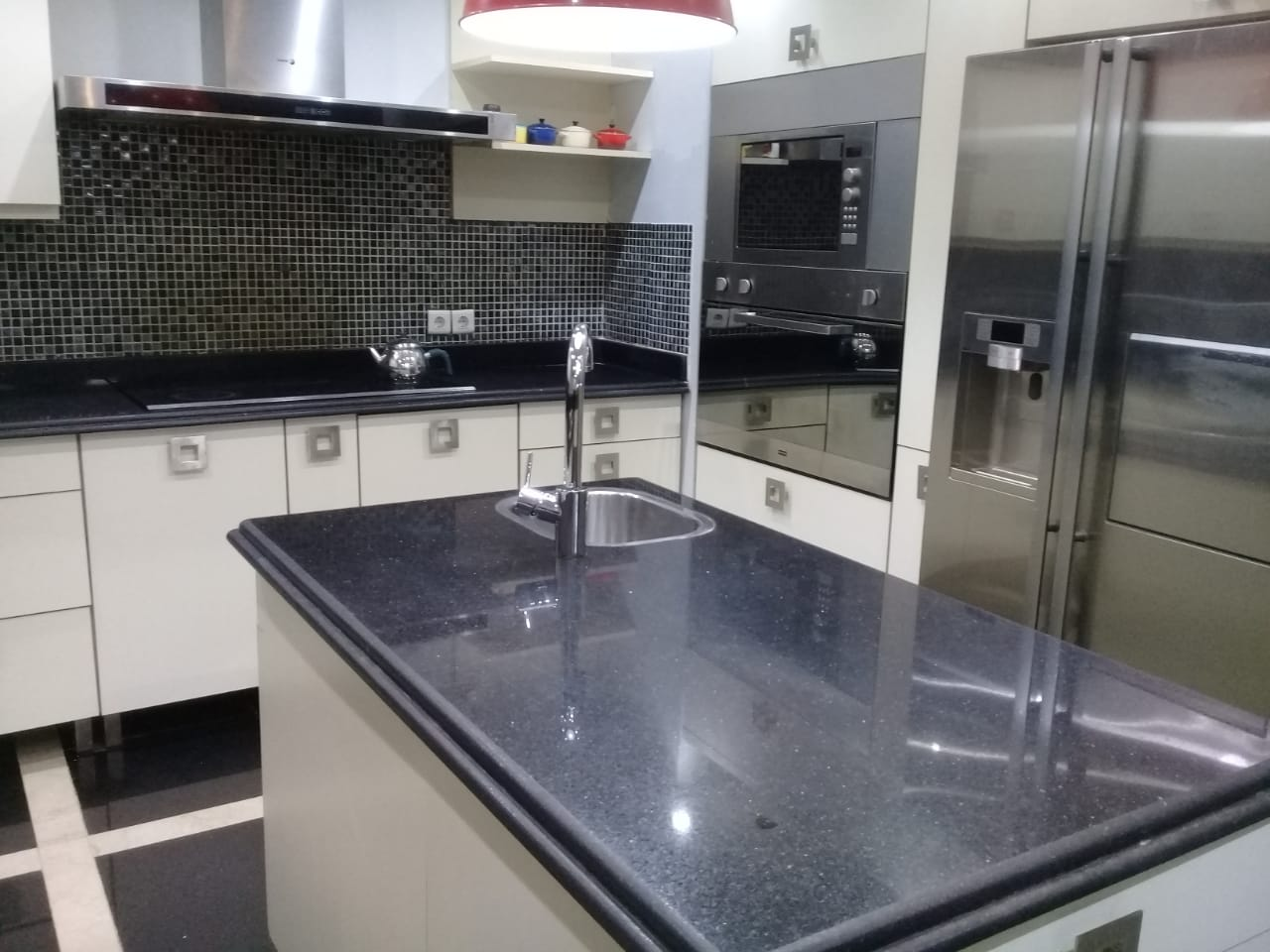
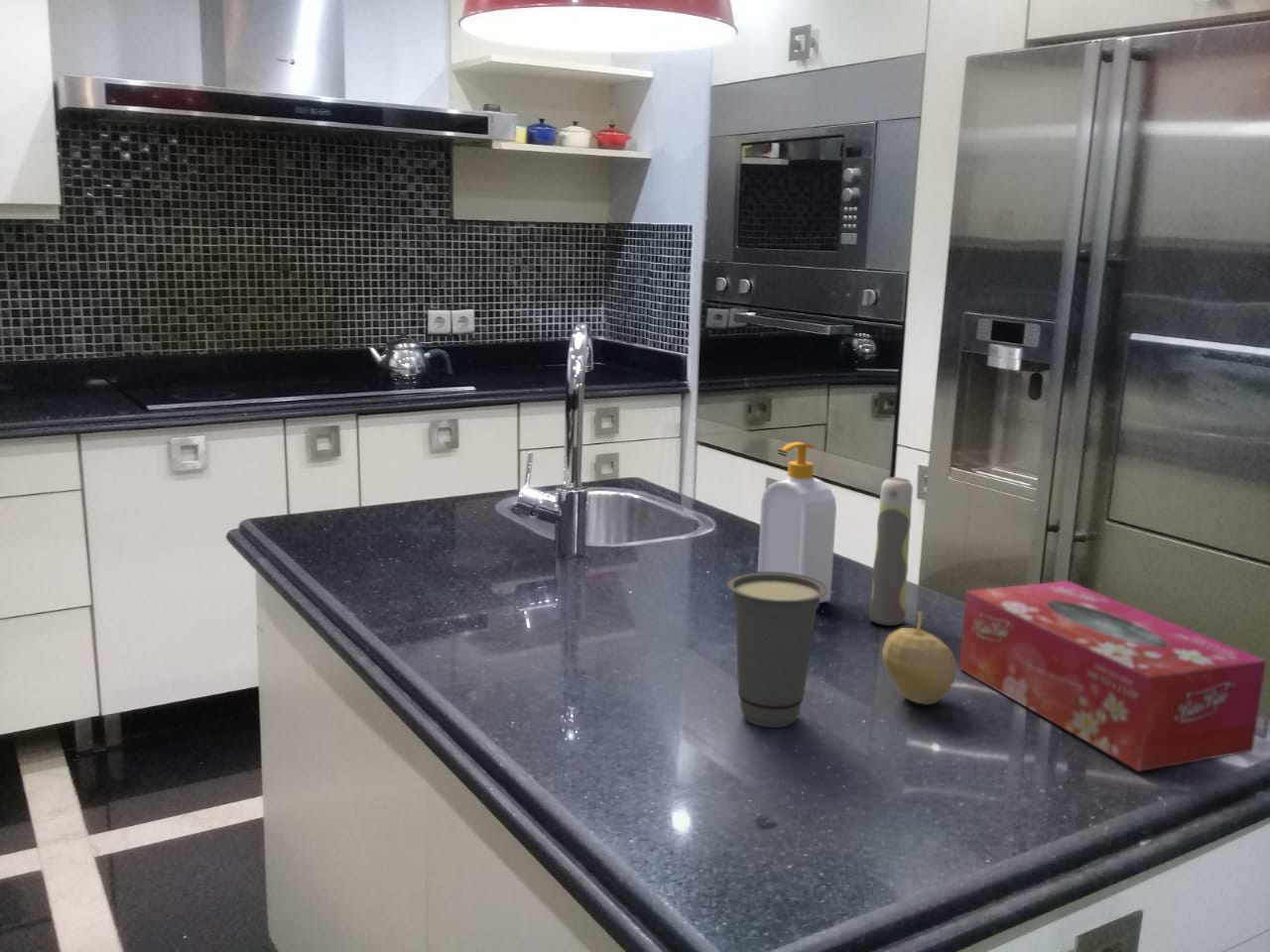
+ spray bottle (892, 550)
+ soap bottle (796, 522)
+ fruit (919, 658)
+ tissue box (1098, 664)
+ cup (773, 652)
